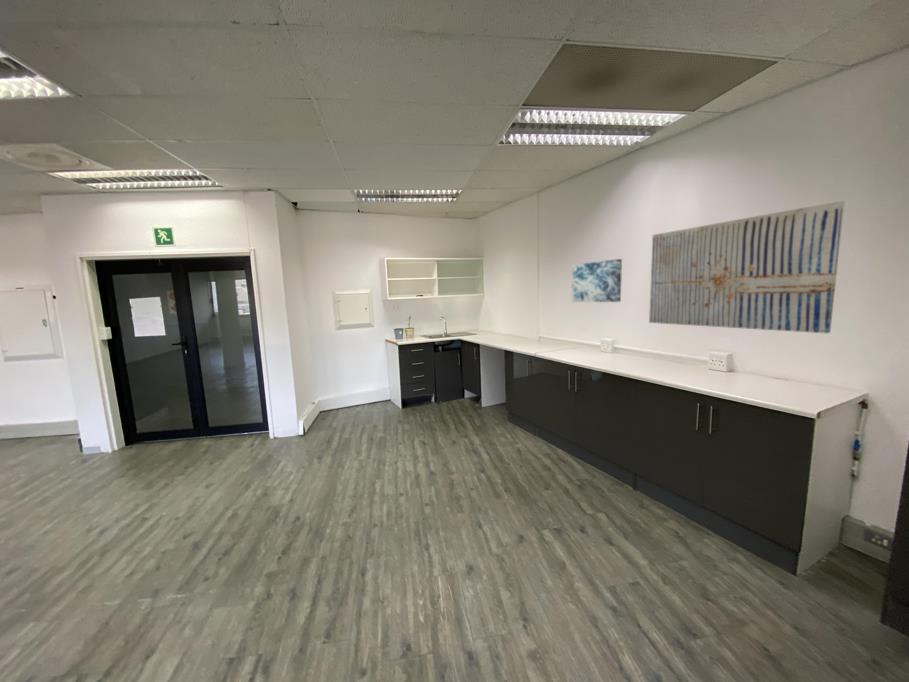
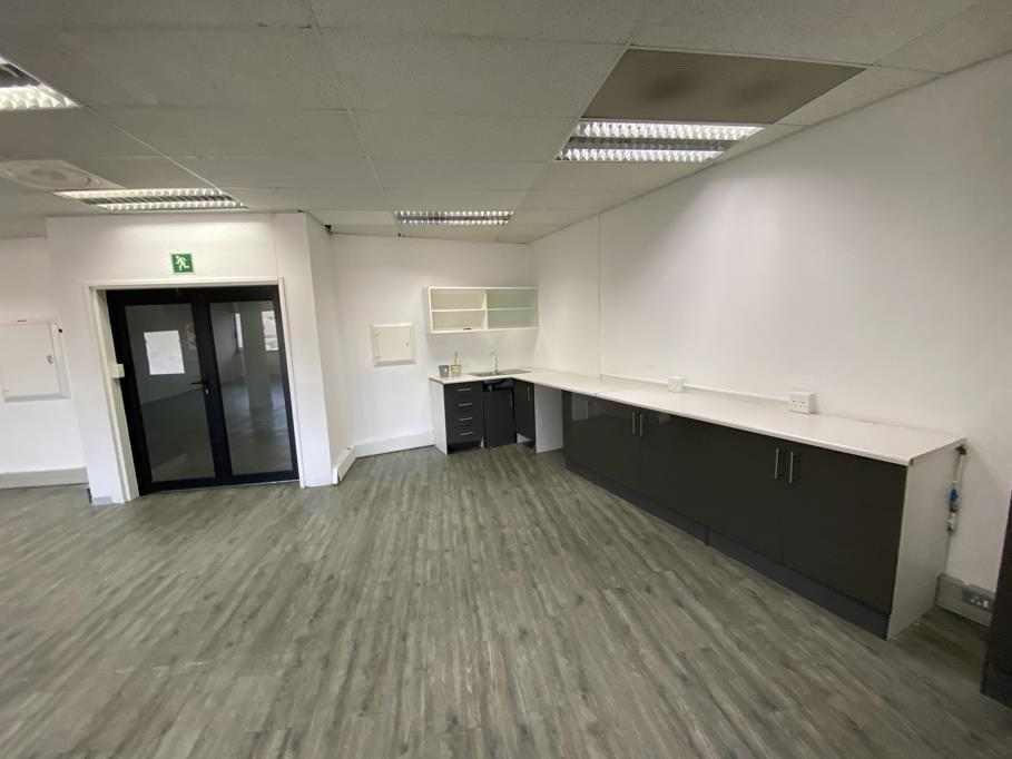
- wall art (725, 275)
- wall art (594, 282)
